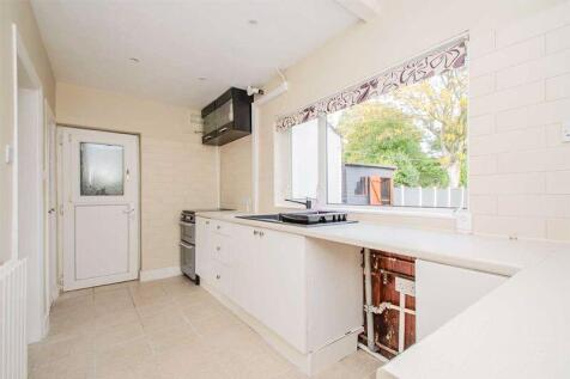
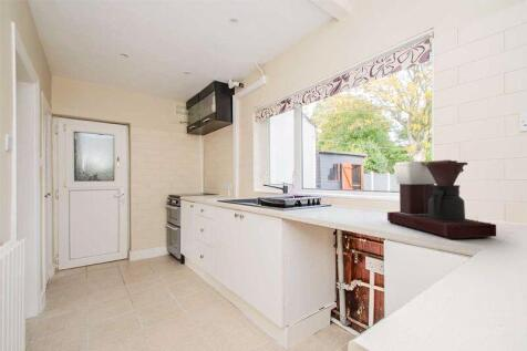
+ coffee maker (433, 194)
